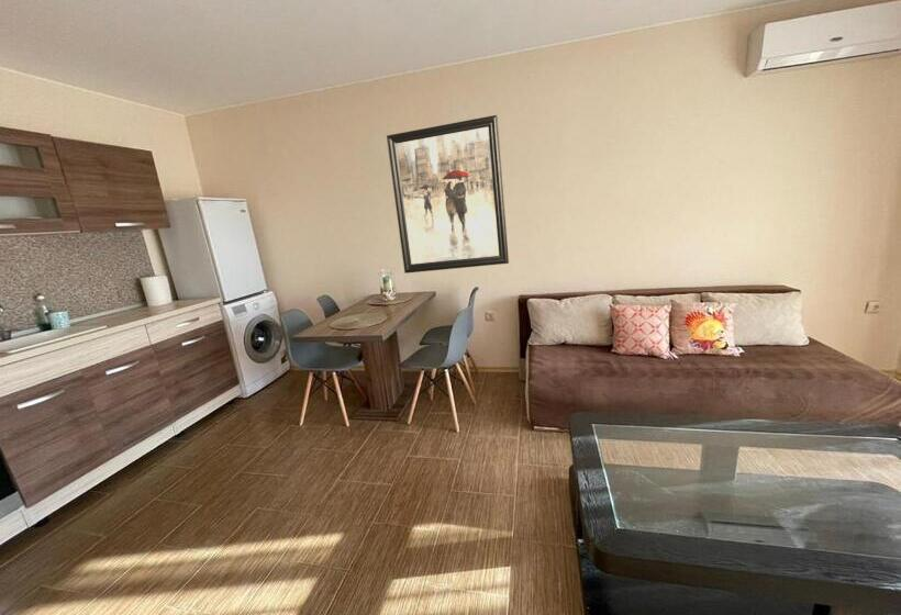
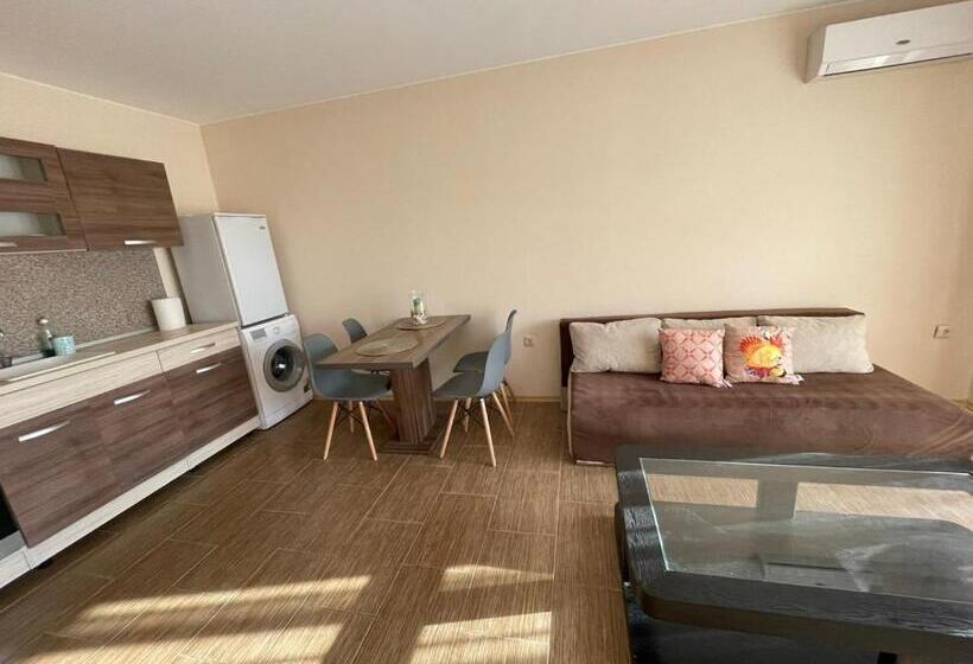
- wall art (447, 199)
